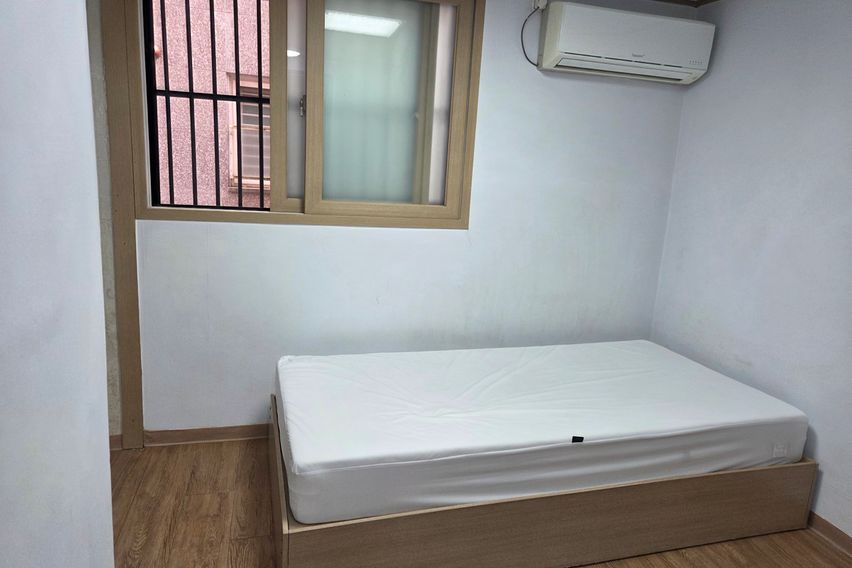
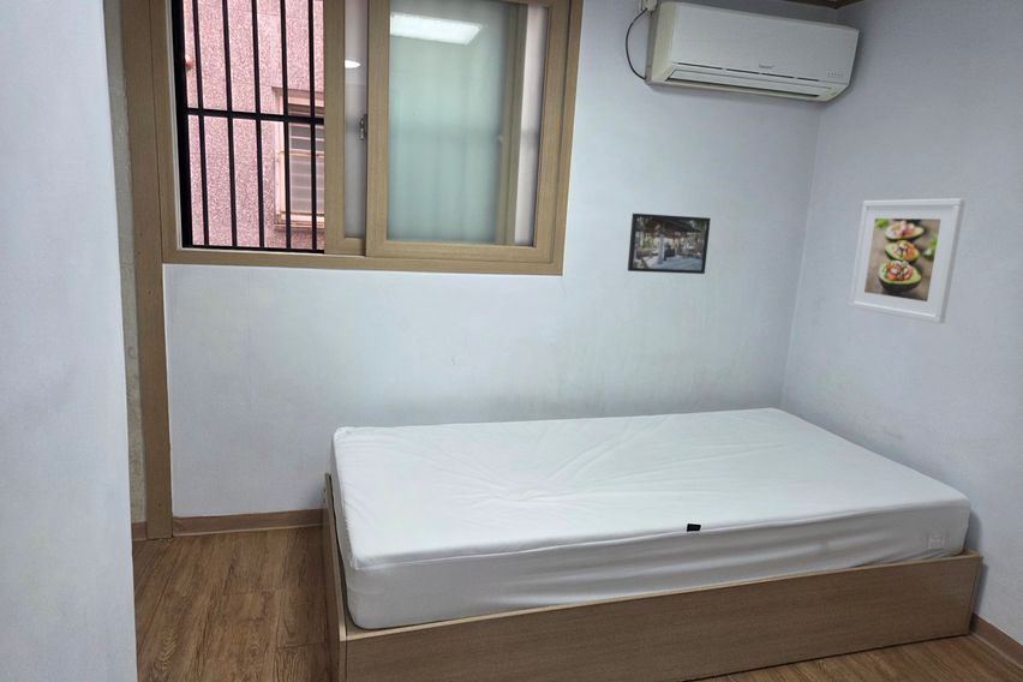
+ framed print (669, 244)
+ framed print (901, 257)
